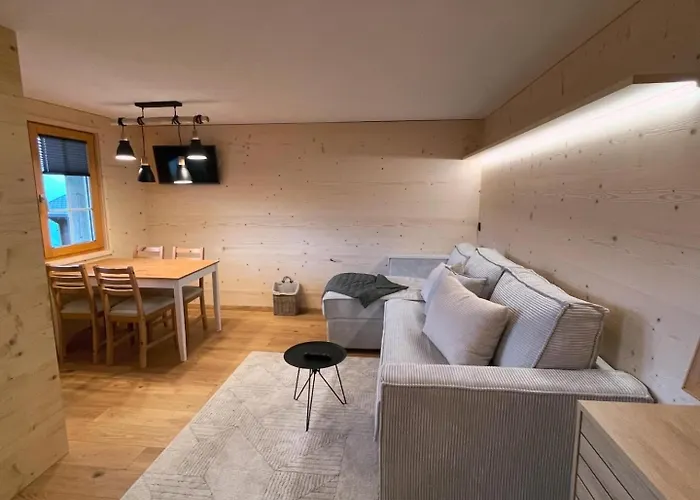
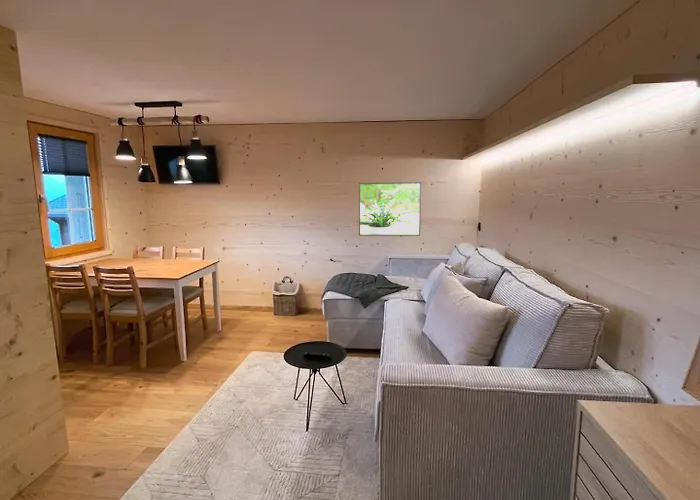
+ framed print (389, 209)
